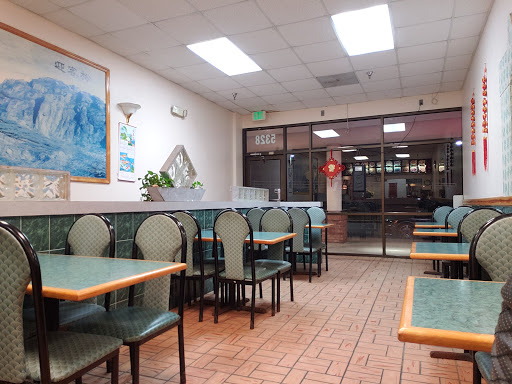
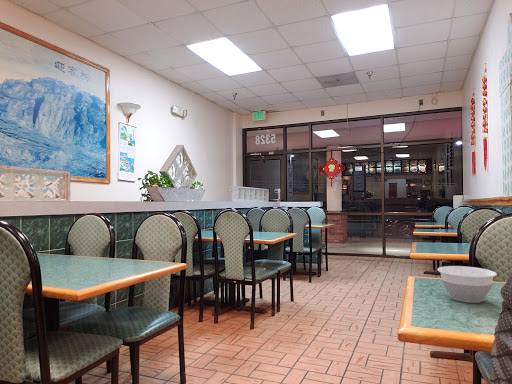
+ bowl (466, 284)
